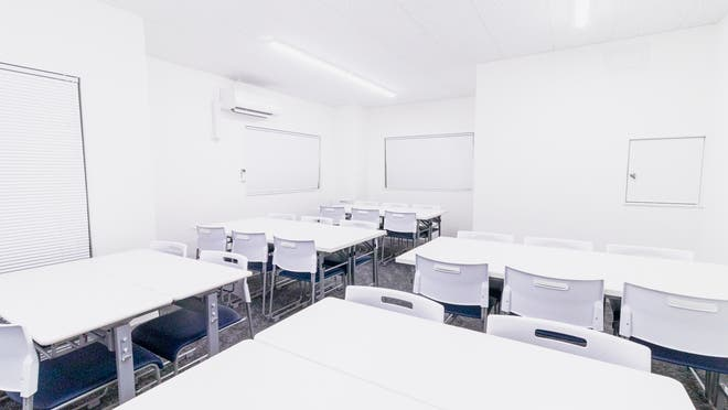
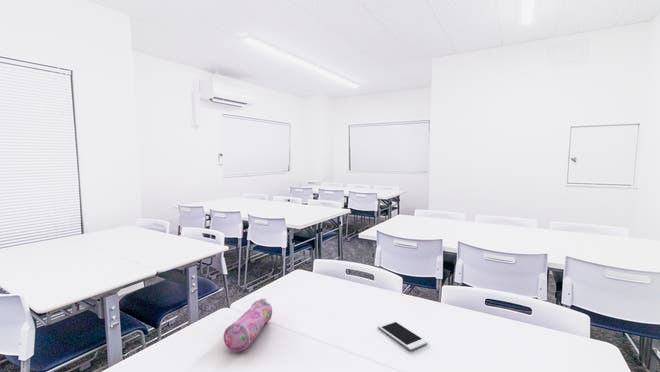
+ pencil case (250, 322)
+ cell phone (401, 334)
